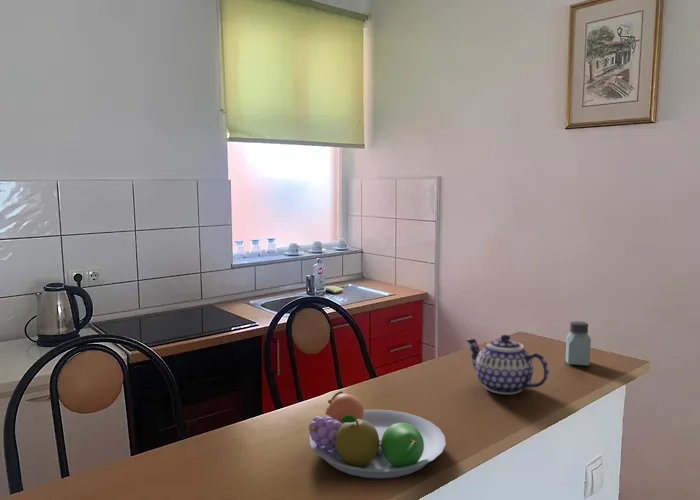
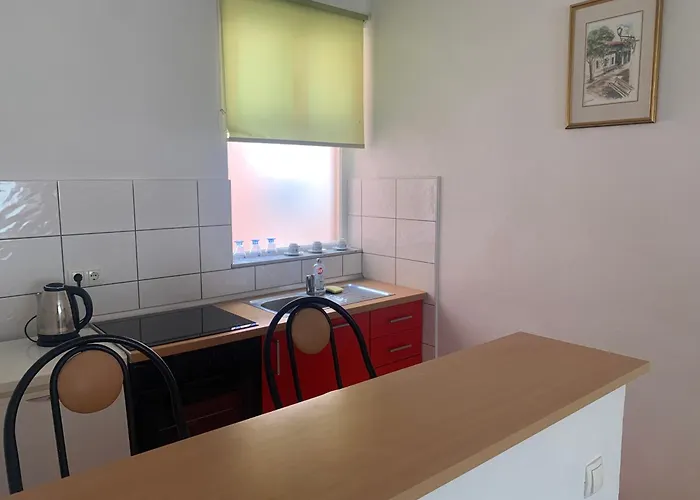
- saltshaker (578, 342)
- teapot (504, 361)
- fruit bowl (377, 426)
